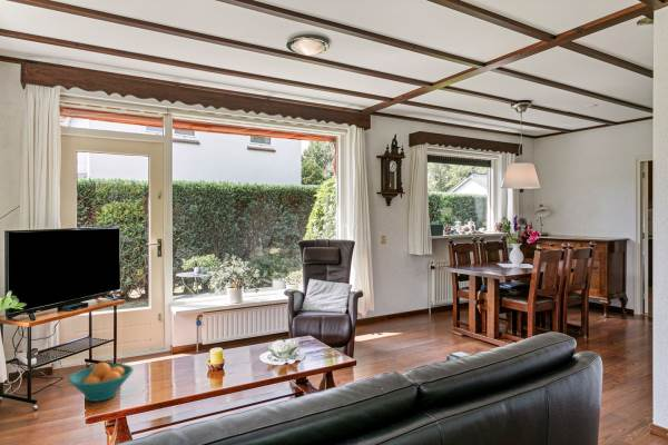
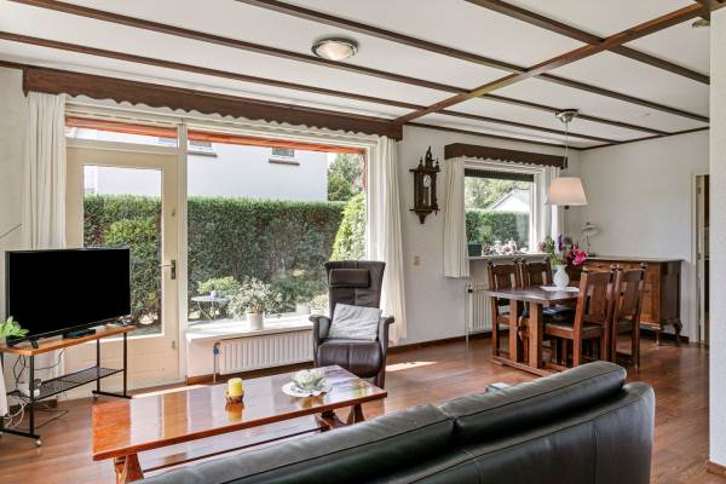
- fruit bowl (101, 379)
